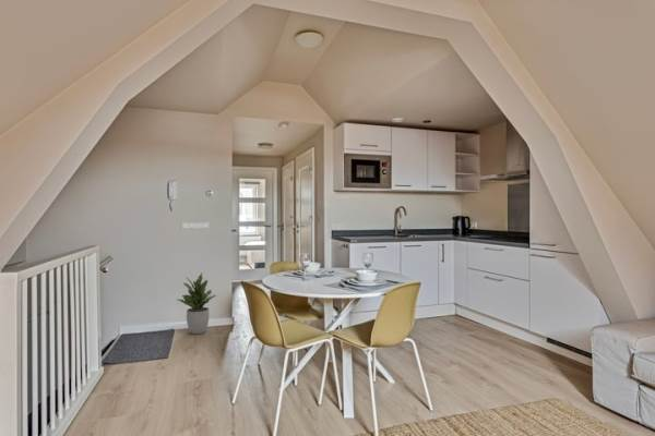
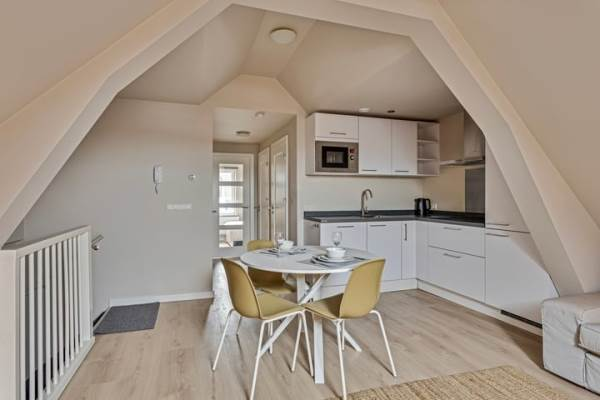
- potted plant (196, 302)
